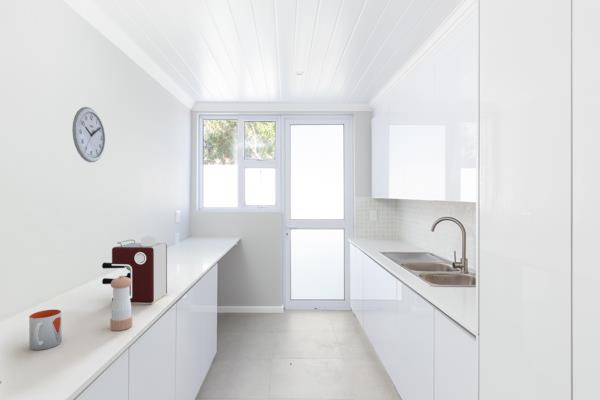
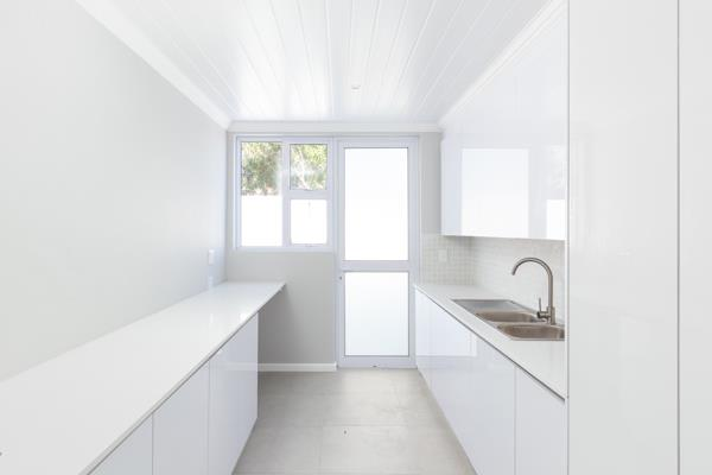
- coffee maker (131, 267)
- mug (43, 330)
- wall clock (91, 135)
- pepper shaker (121, 301)
